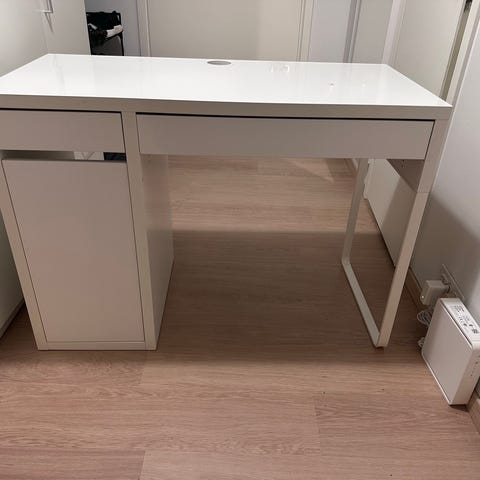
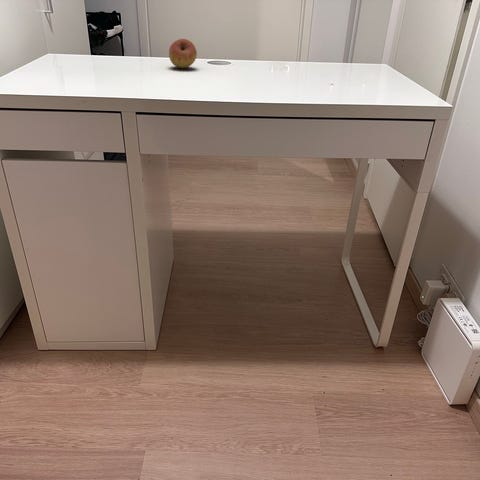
+ fruit (182, 53)
